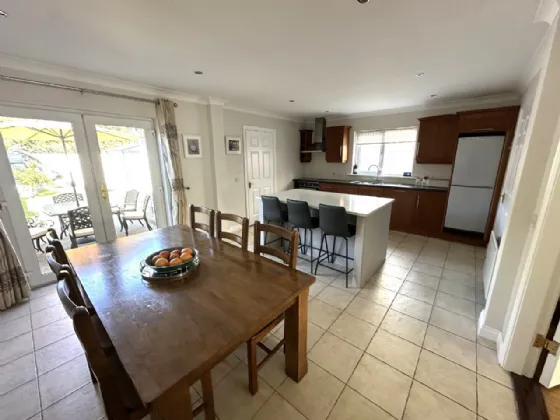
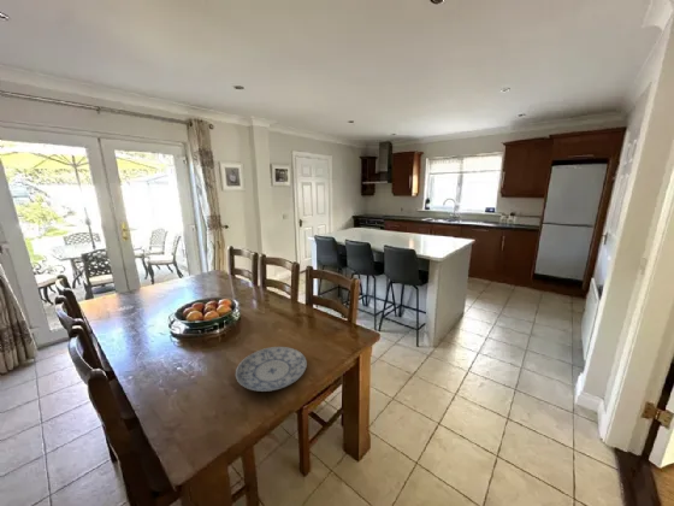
+ plate (272, 369)
